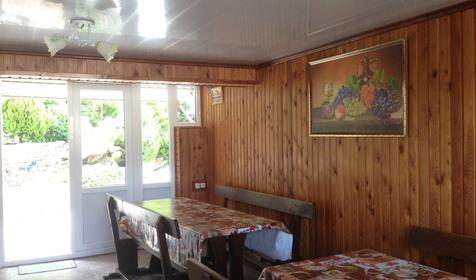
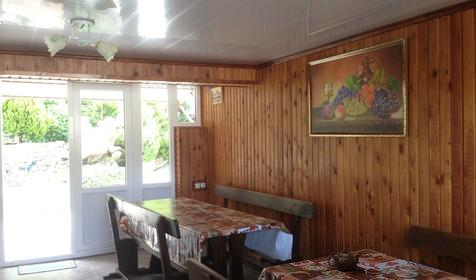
+ teapot (344, 258)
